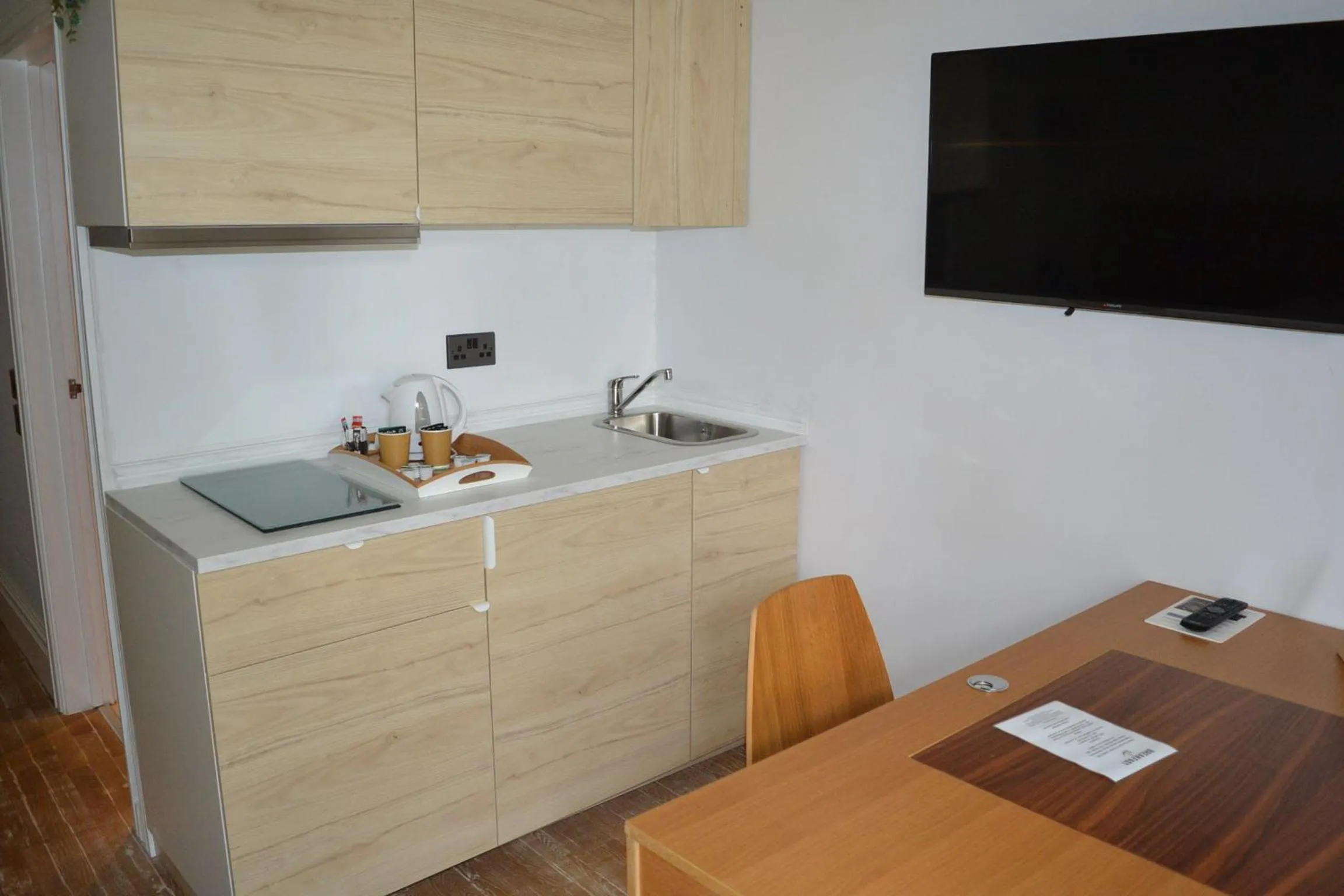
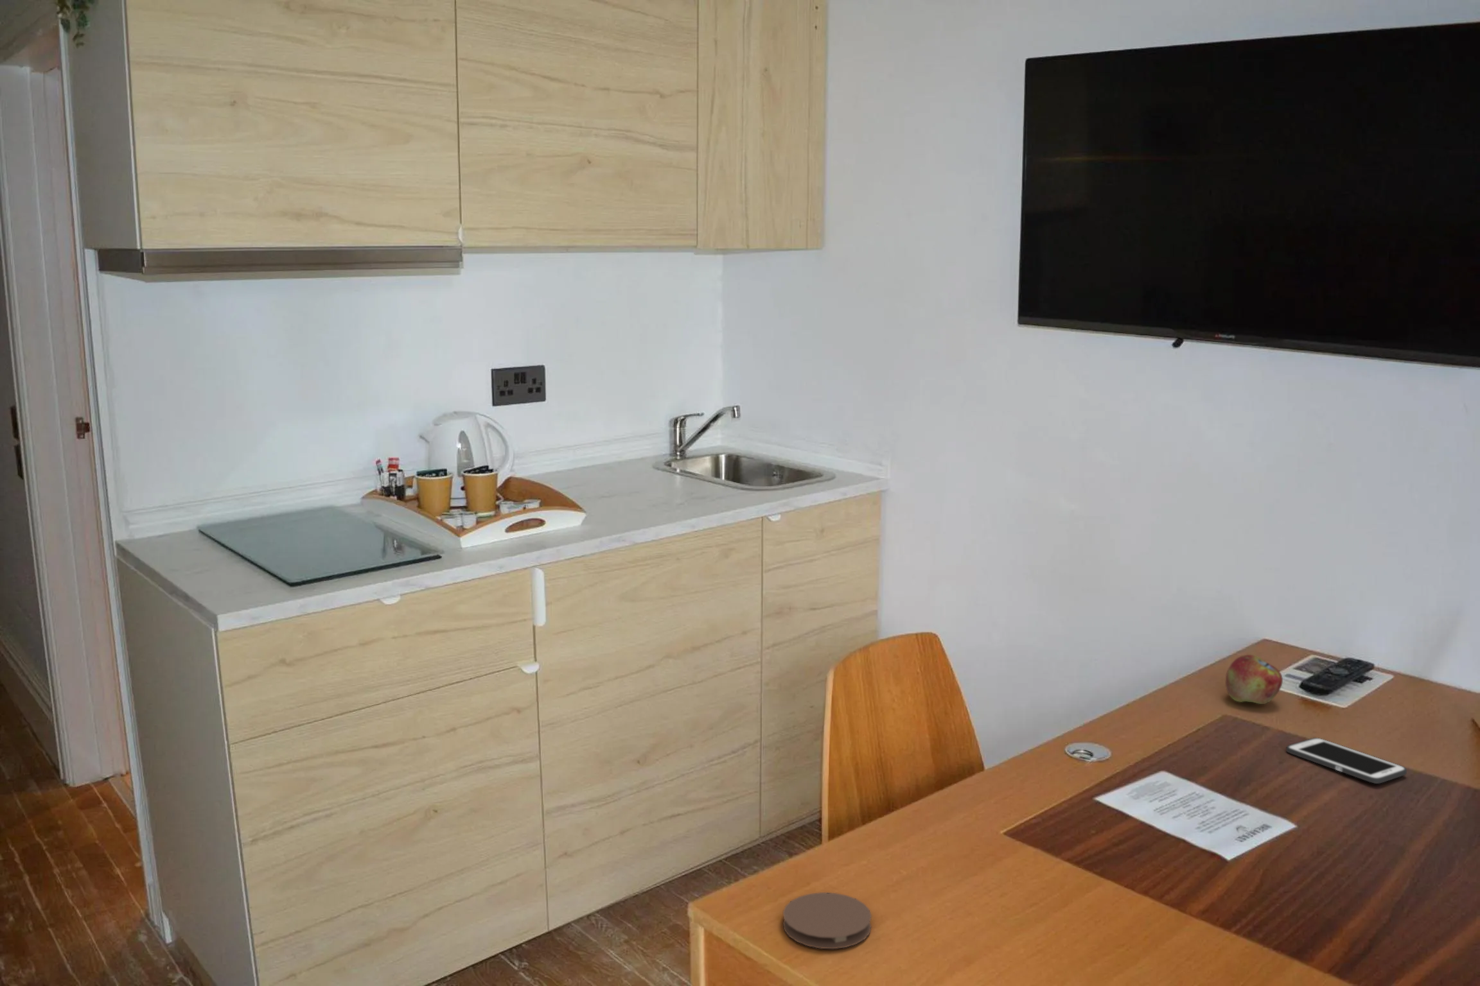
+ coaster (827, 919)
+ fruit (1253, 680)
+ cell phone (1345, 760)
